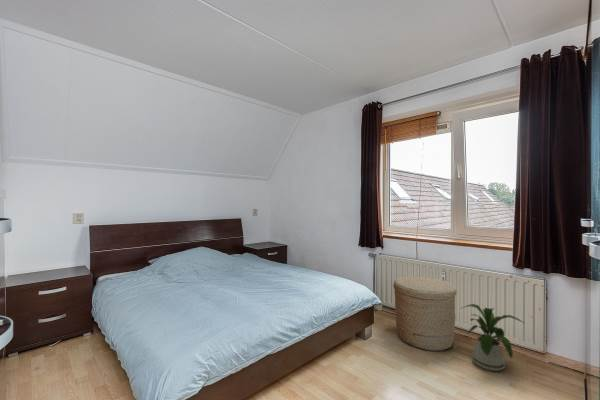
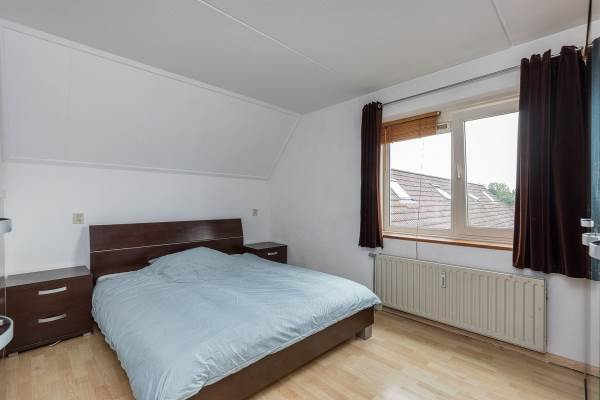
- basket (423, 310)
- house plant (492, 331)
